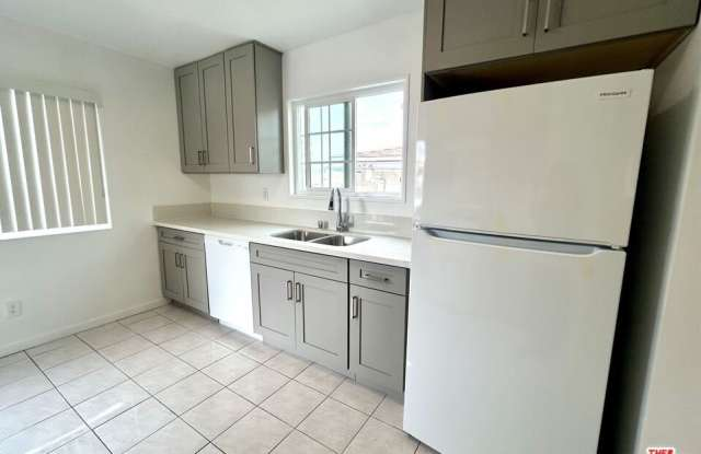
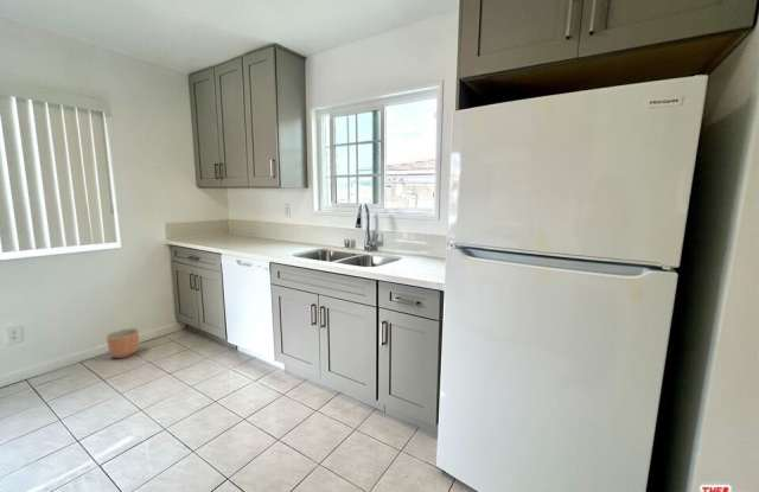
+ planter (123, 344)
